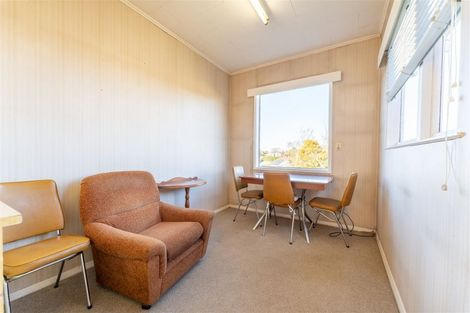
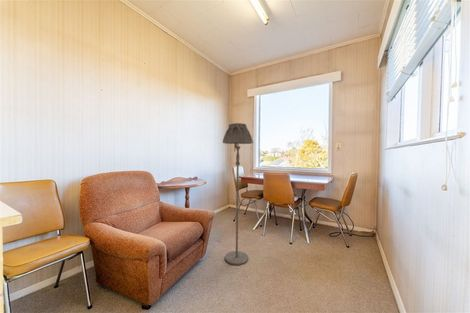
+ floor lamp (237, 191)
